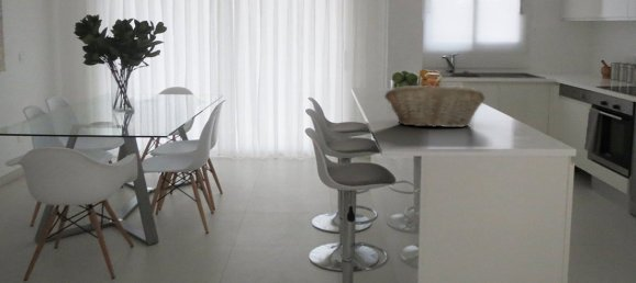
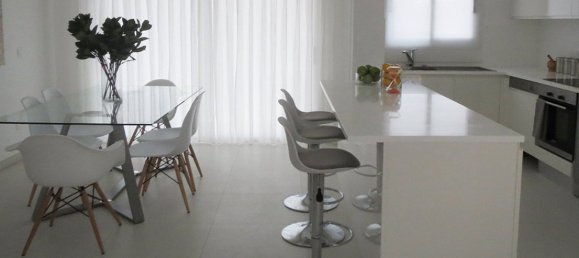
- fruit basket (434, 104)
